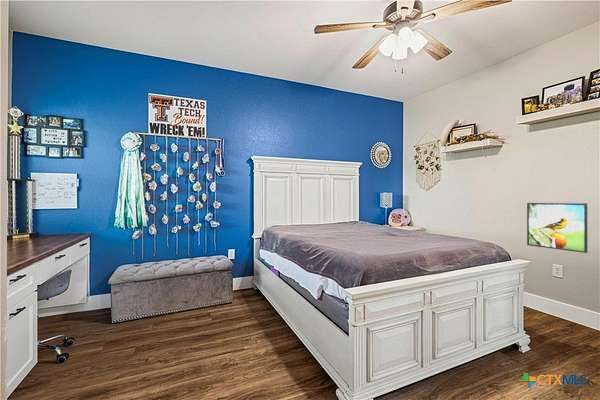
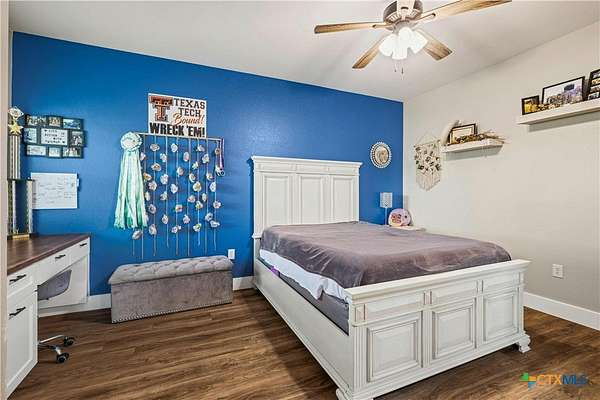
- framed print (554, 225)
